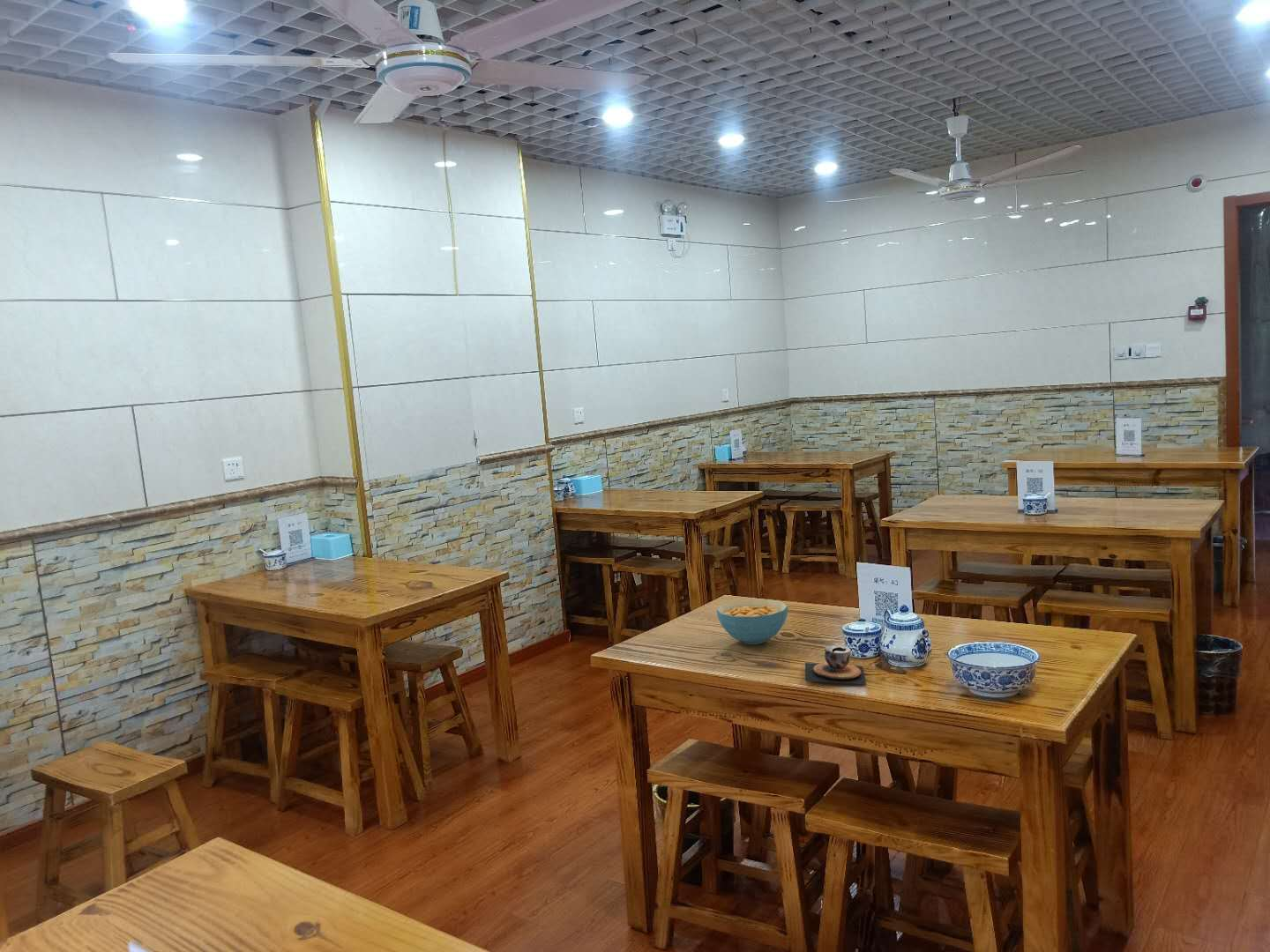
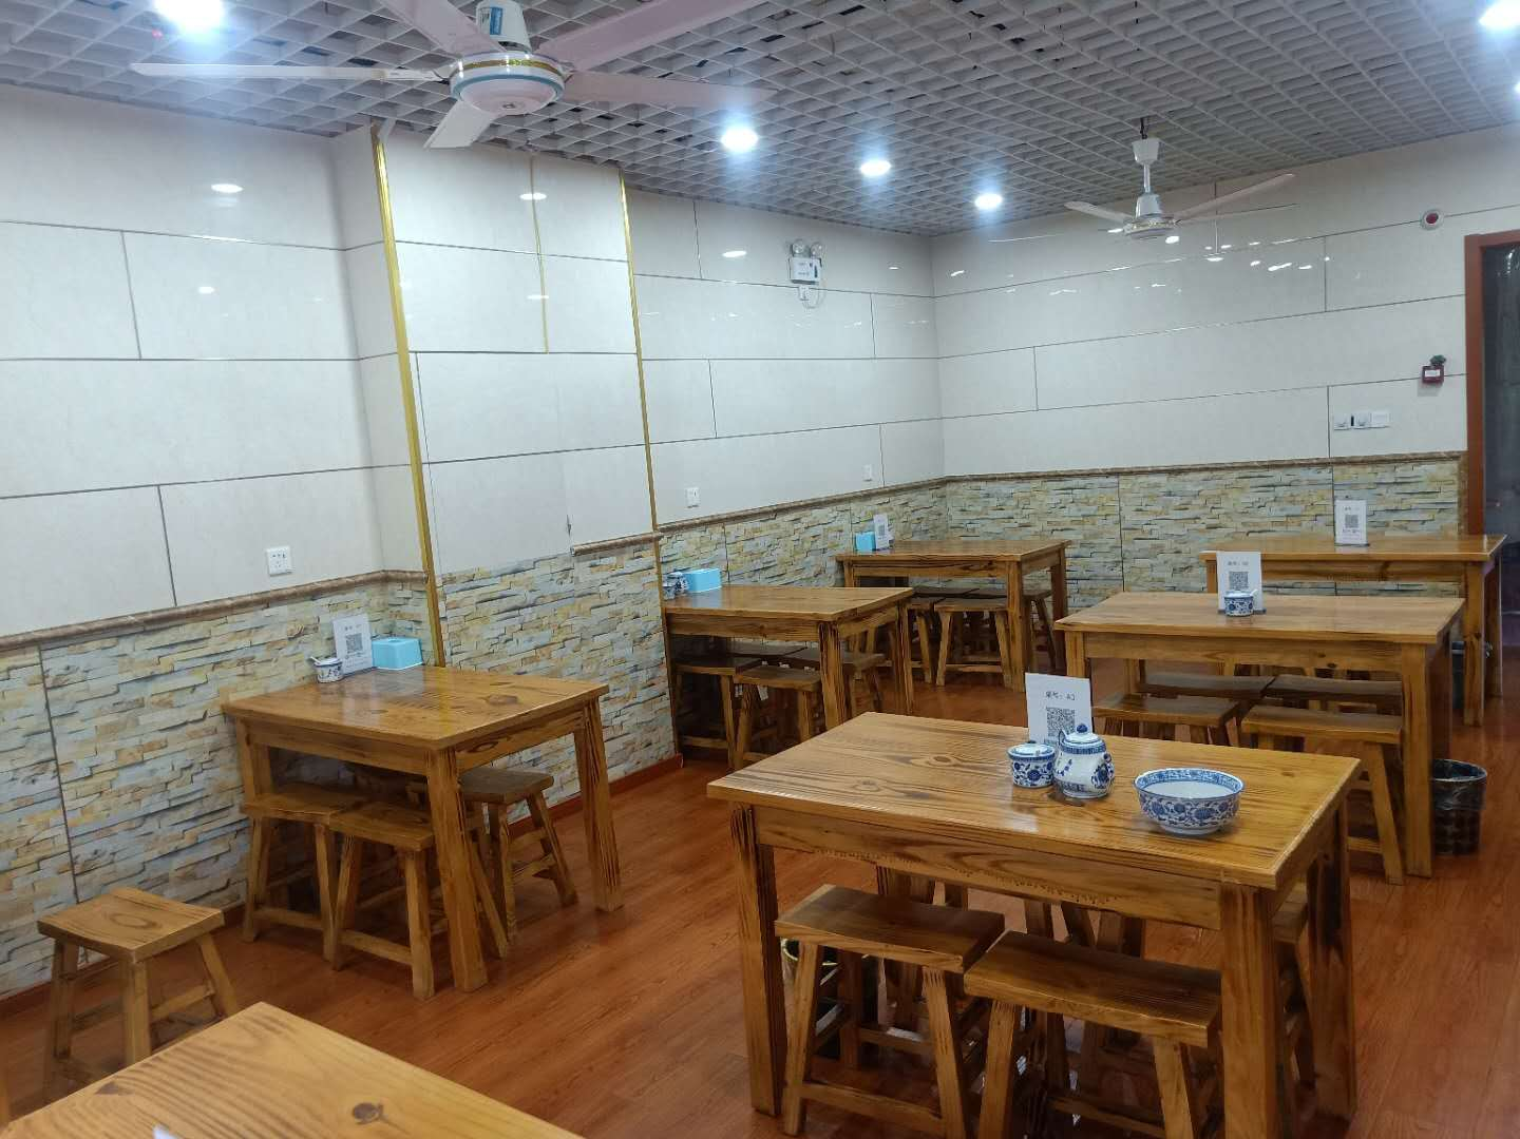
- teacup (833, 662)
- cereal bowl (753, 624)
